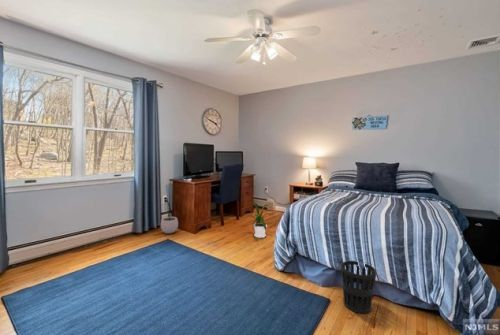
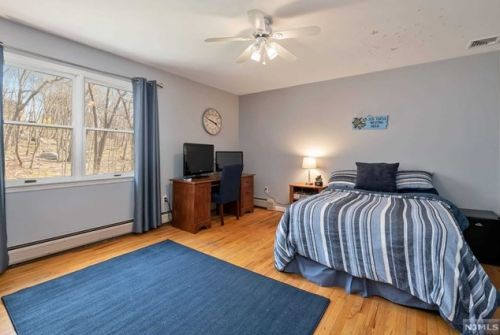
- house plant (259, 219)
- wastebasket (357, 286)
- plant pot (169, 222)
